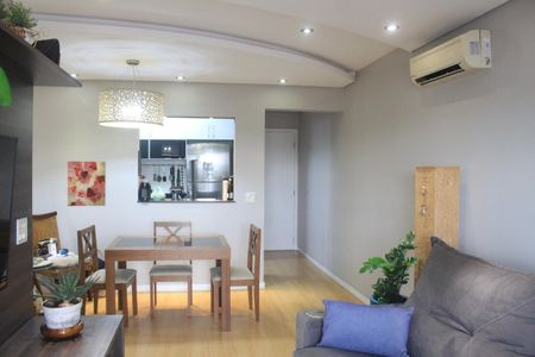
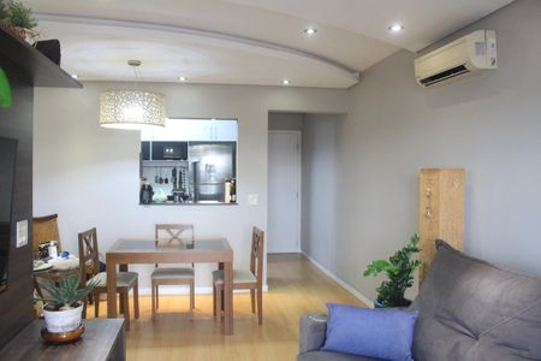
- wall art (86, 183)
